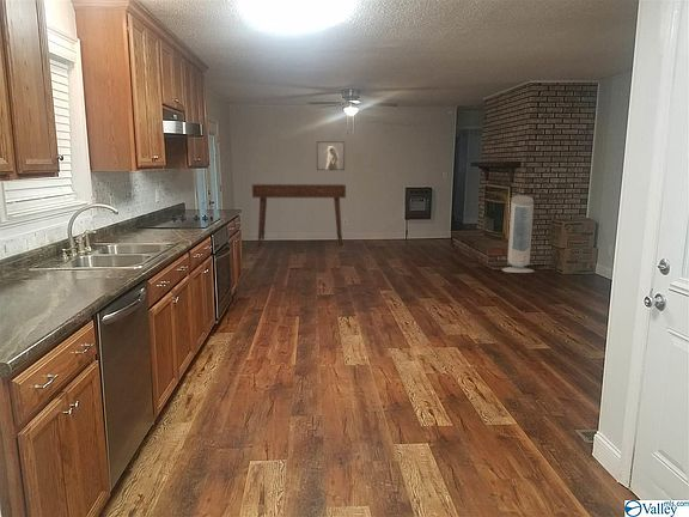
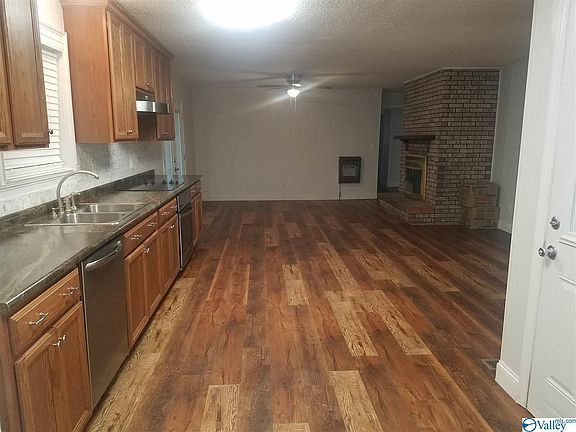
- desk (299, 196)
- air purifier (519, 233)
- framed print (330, 156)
